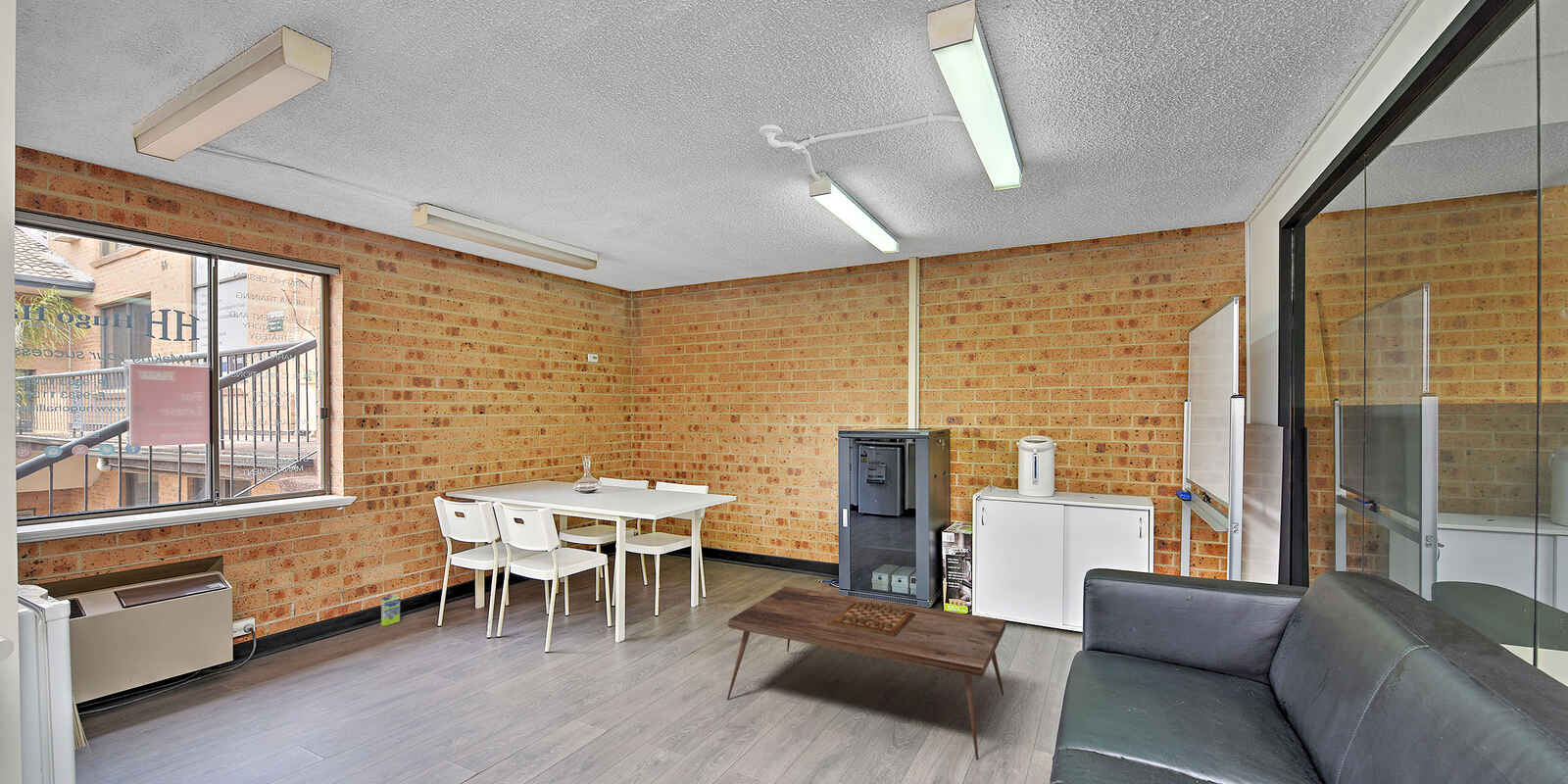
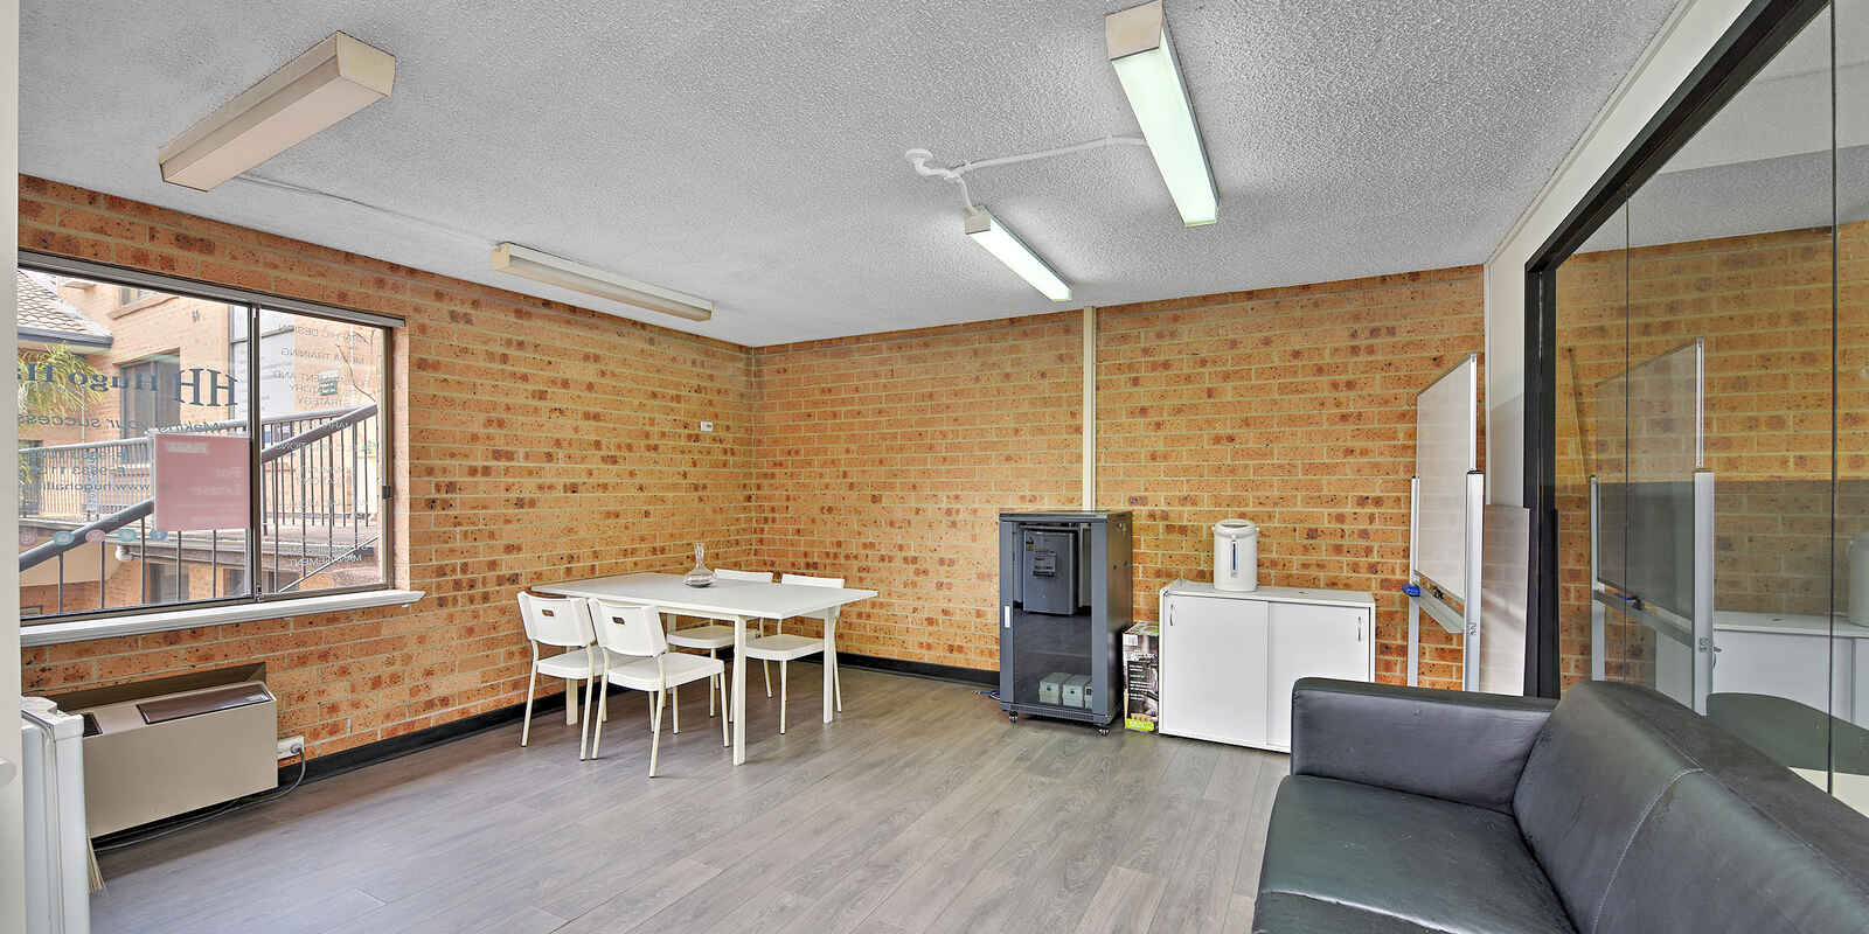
- coffee table (866, 654)
- box (390, 610)
